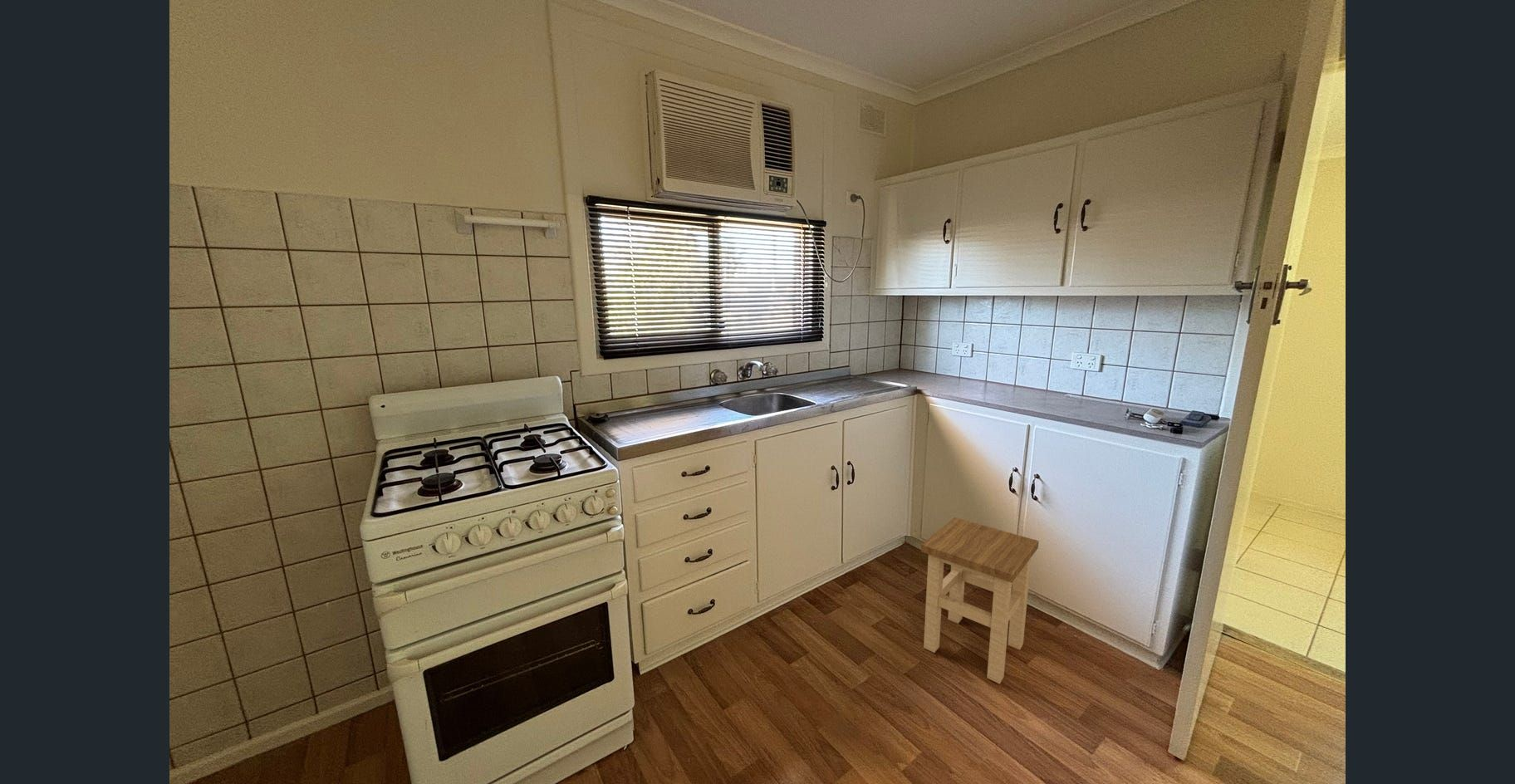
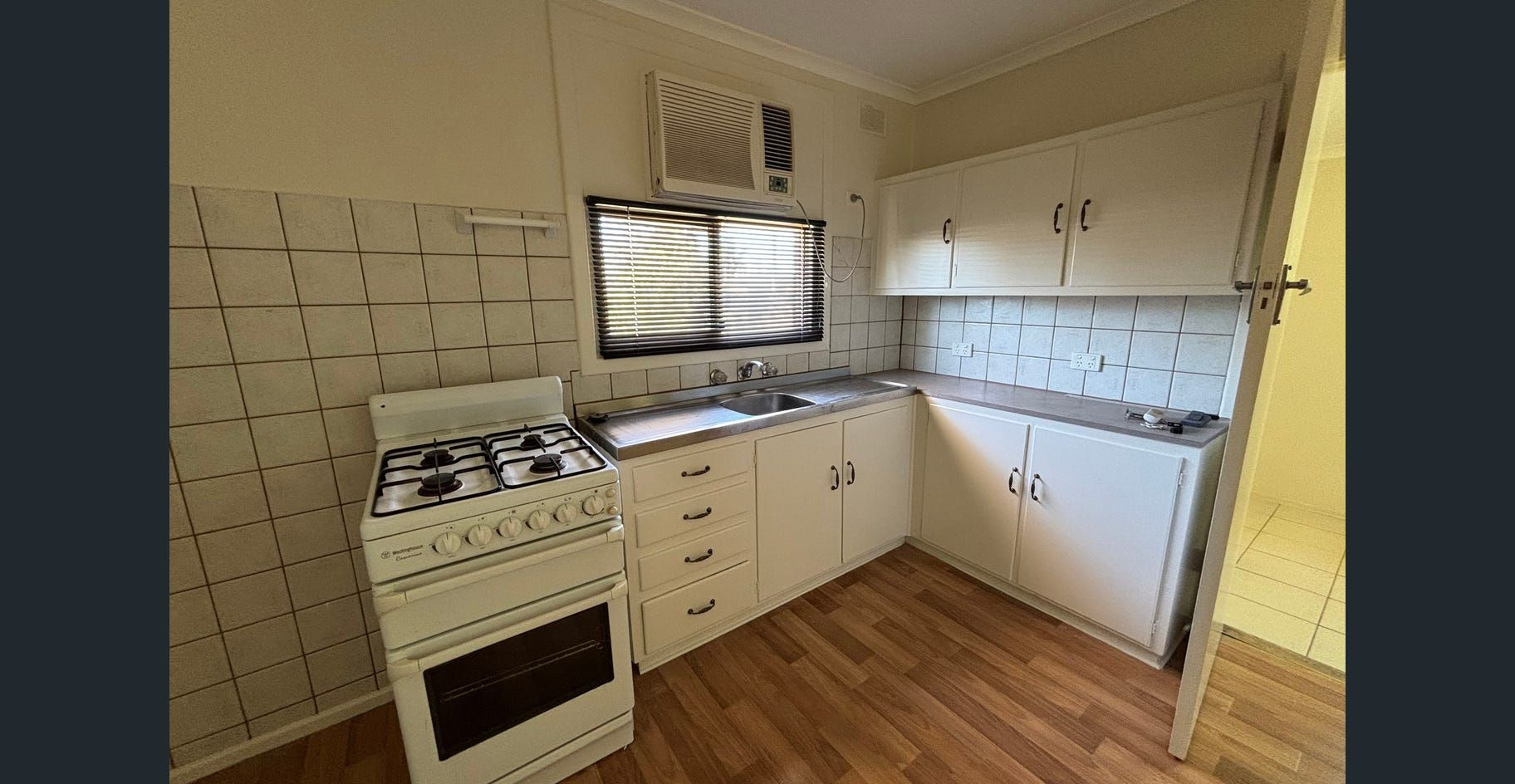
- stool (978, 586)
